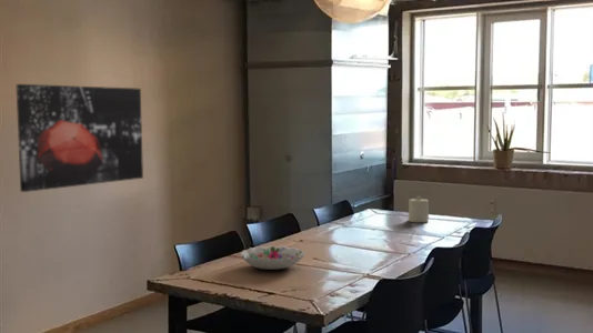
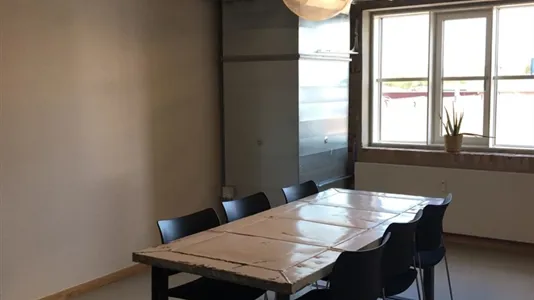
- decorative bowl (272, 259)
- wall art (86, 135)
- candle (418, 208)
